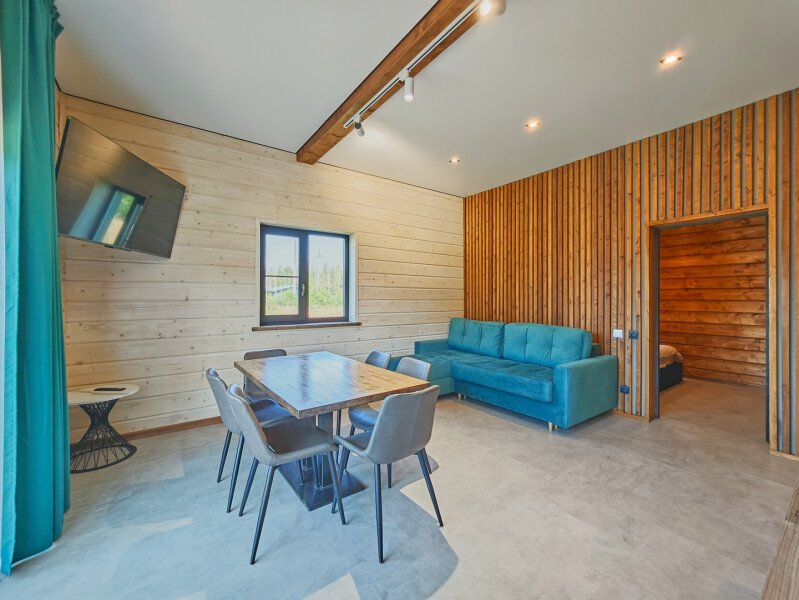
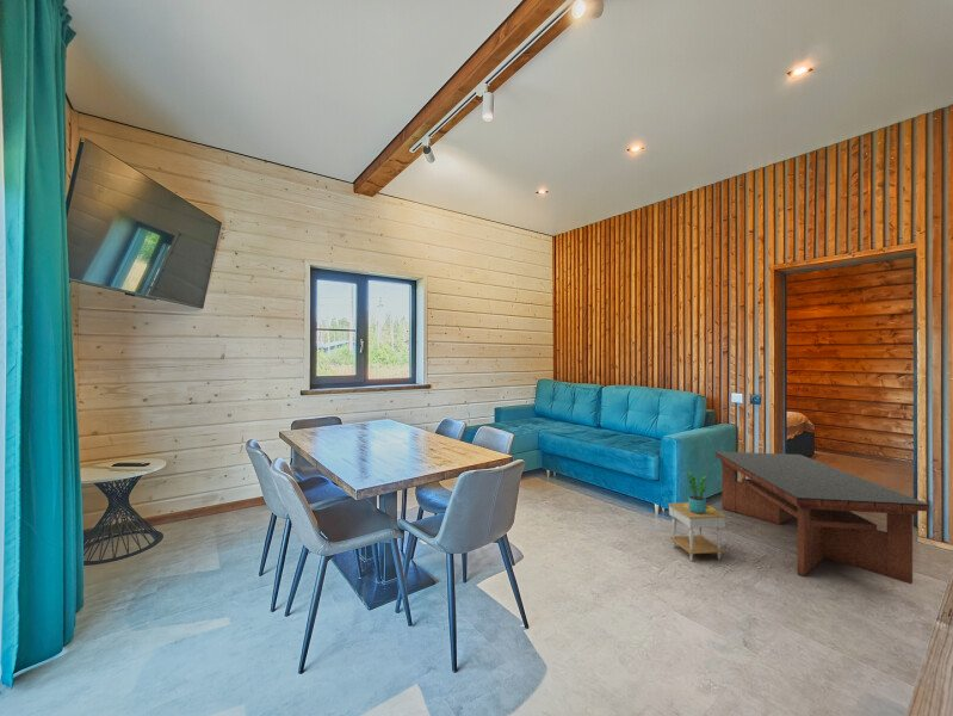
+ coffee table (798, 505)
+ side table (695, 511)
